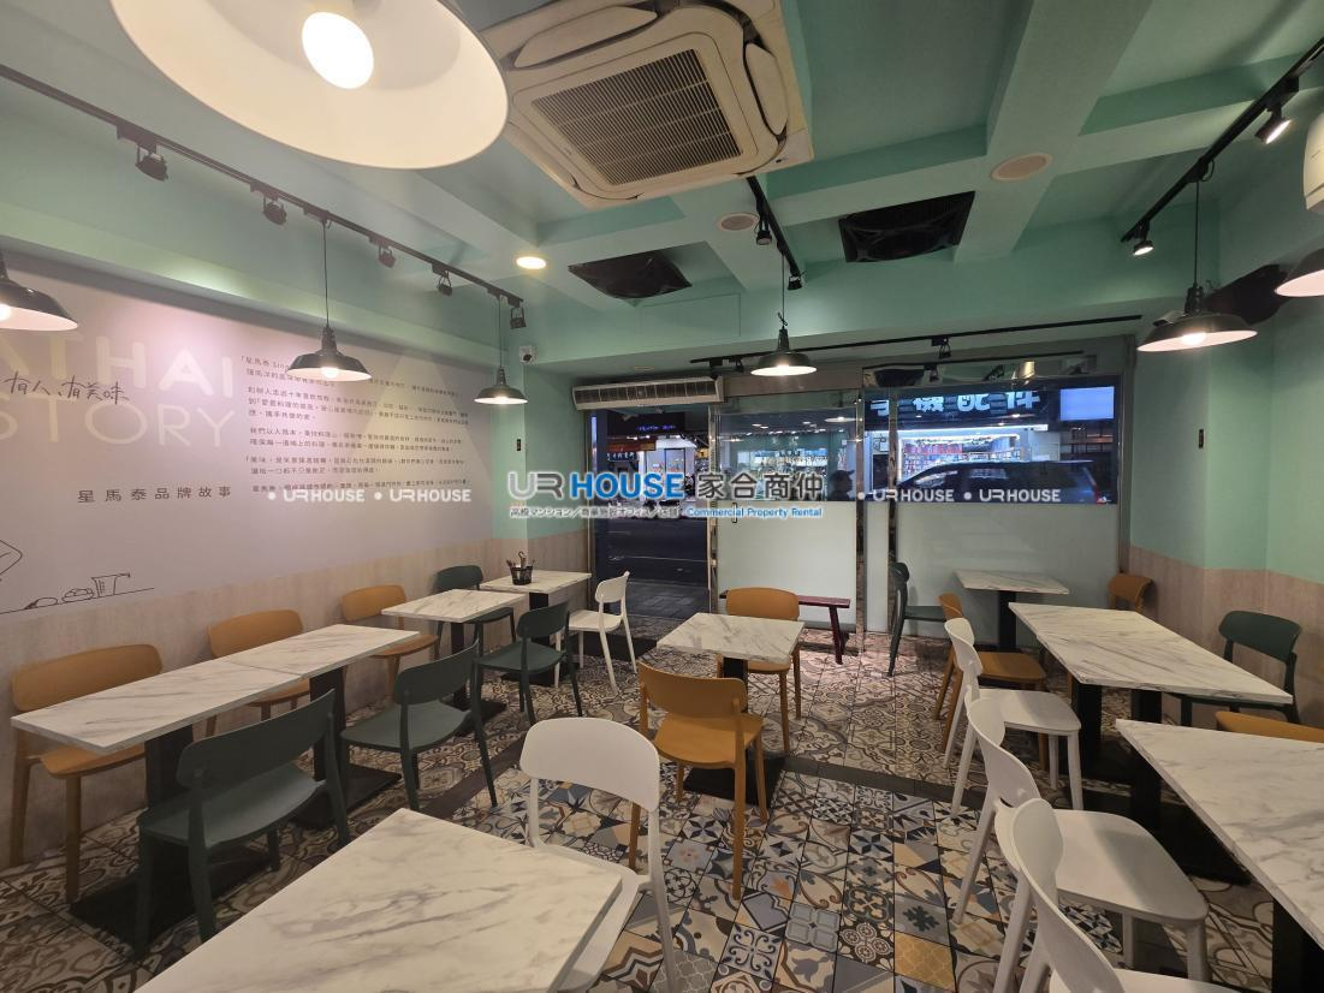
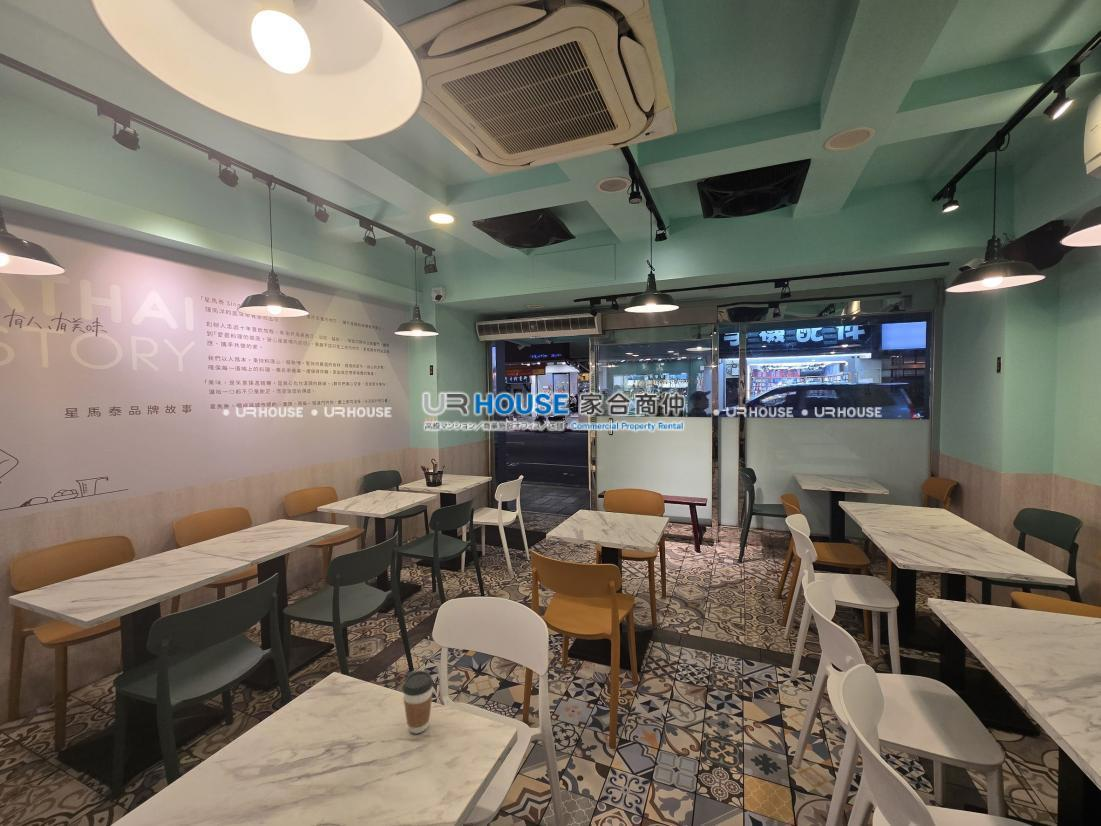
+ coffee cup (418, 702)
